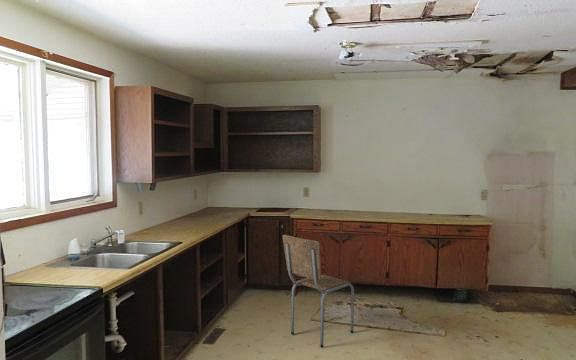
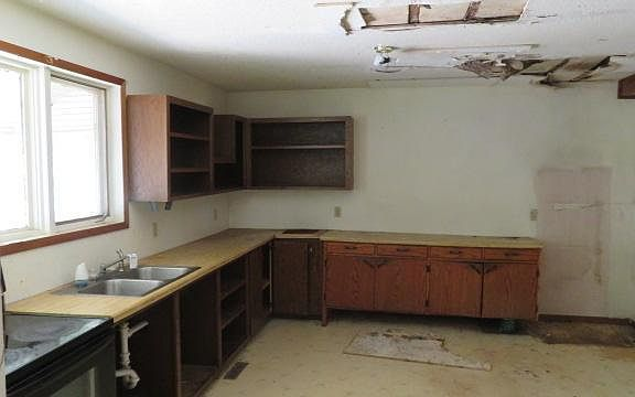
- dining chair (319, 285)
